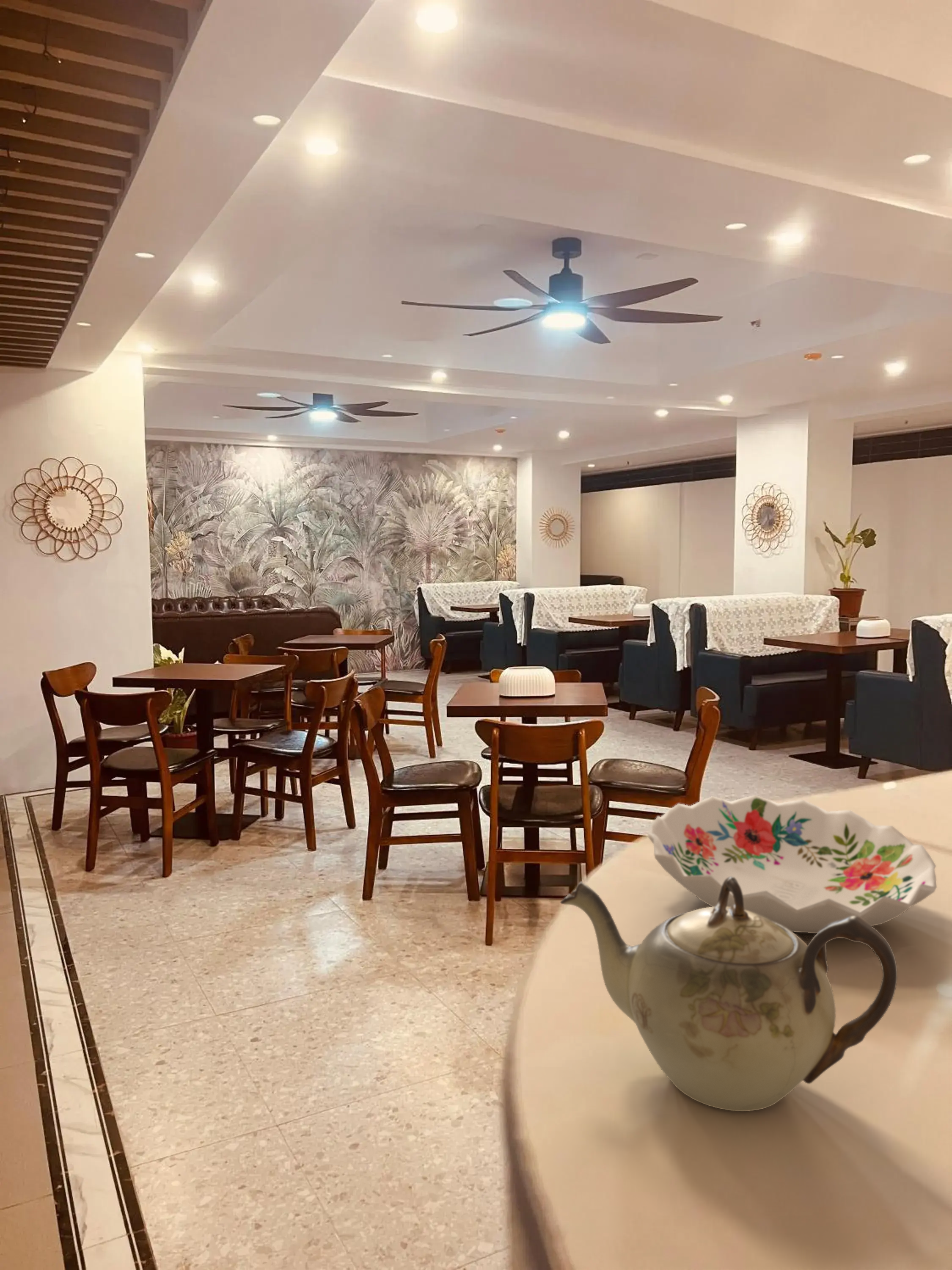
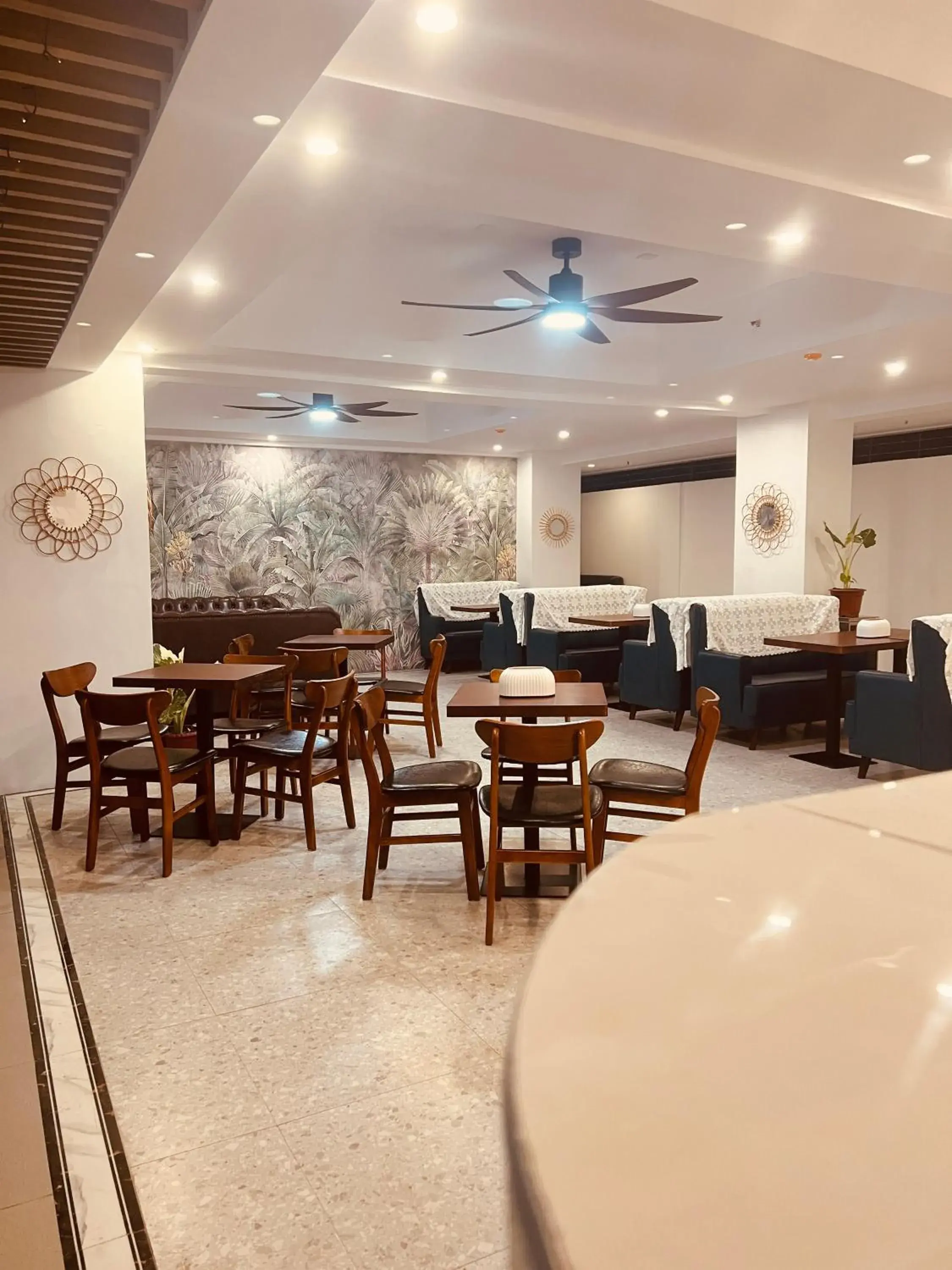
- teapot (713, 975)
- decorative bowl (786, 866)
